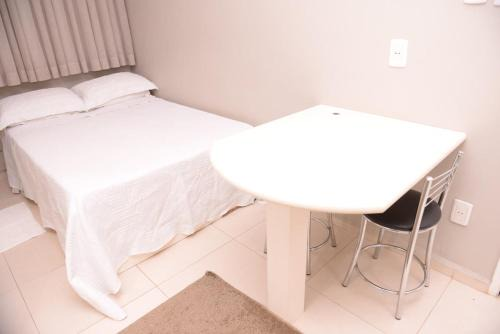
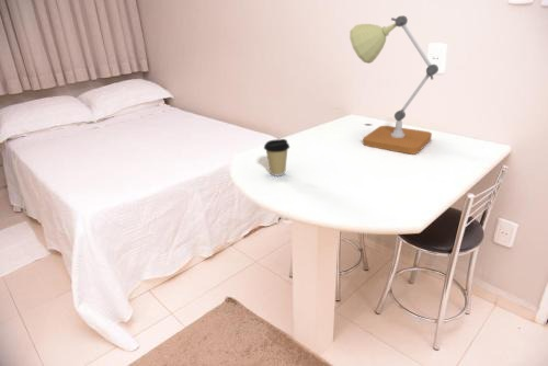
+ desk lamp (411, 95)
+ coffee cup (276, 157)
